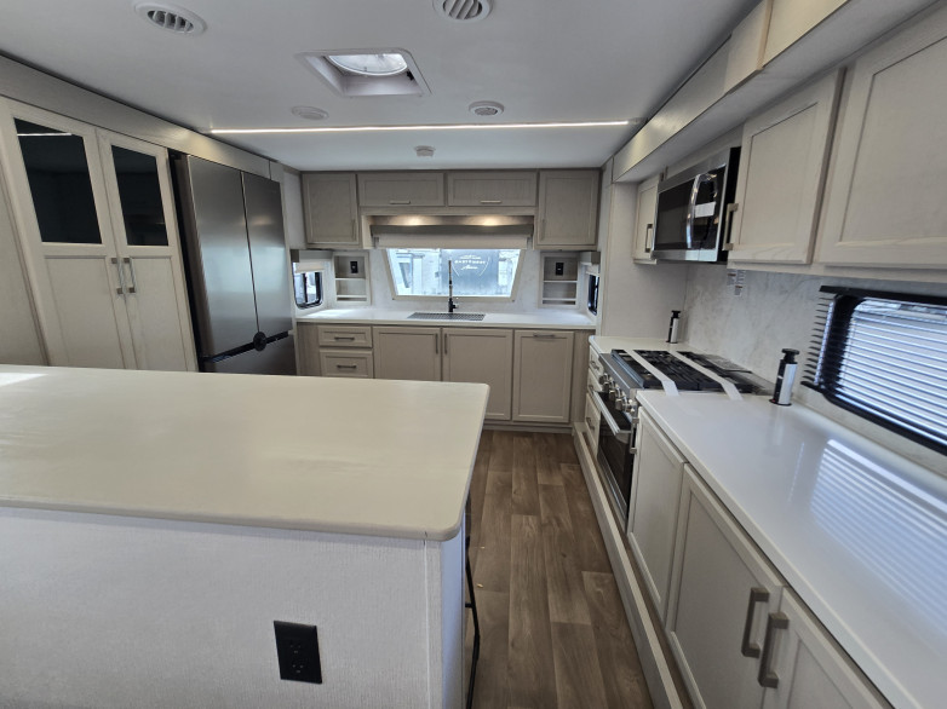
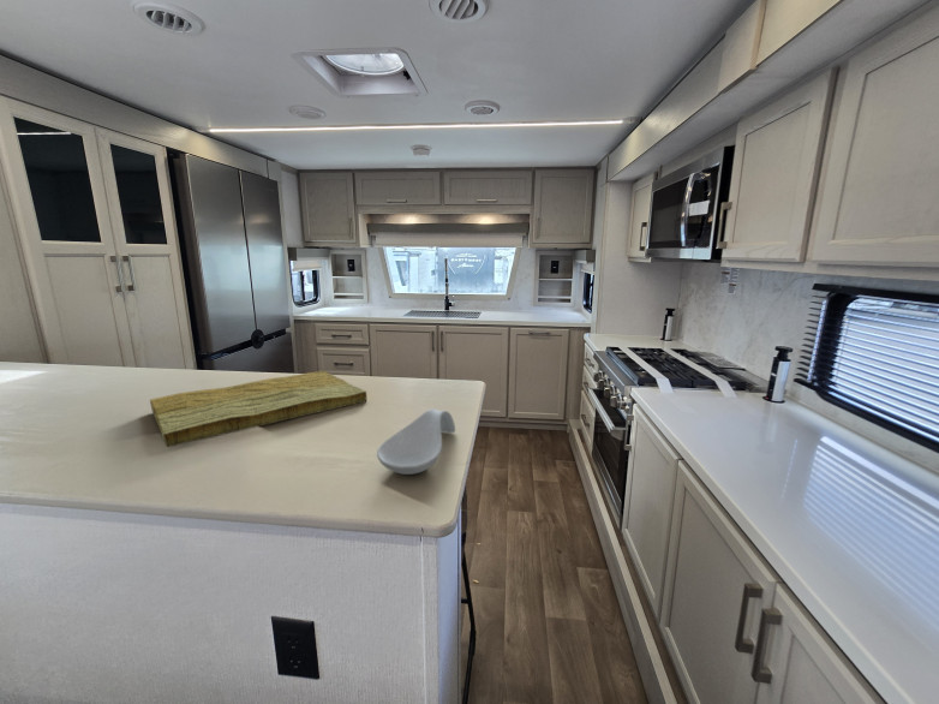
+ spoon rest (423, 436)
+ cutting board (262, 398)
